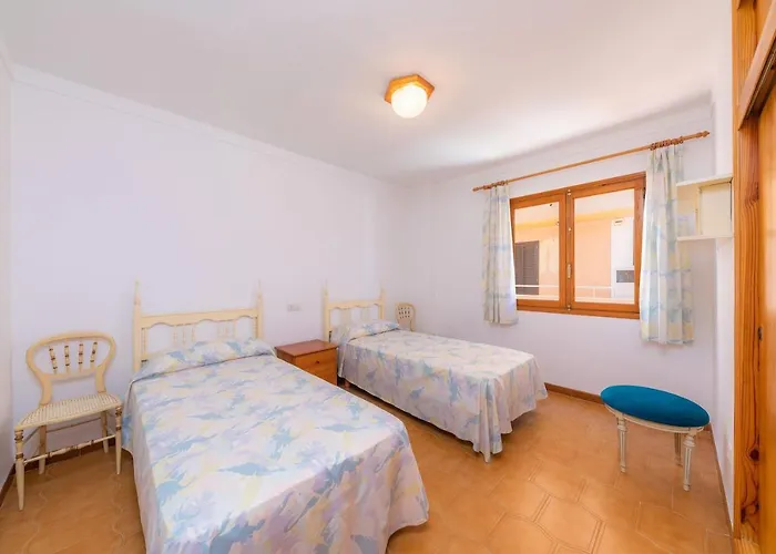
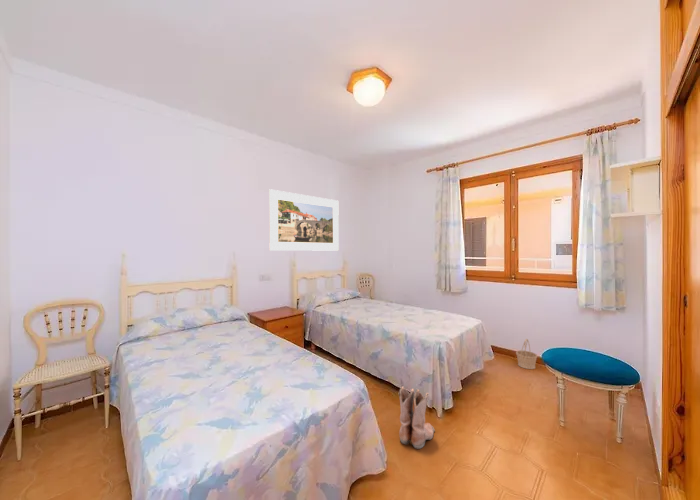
+ basket (526, 352)
+ boots (416, 410)
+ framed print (307, 223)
